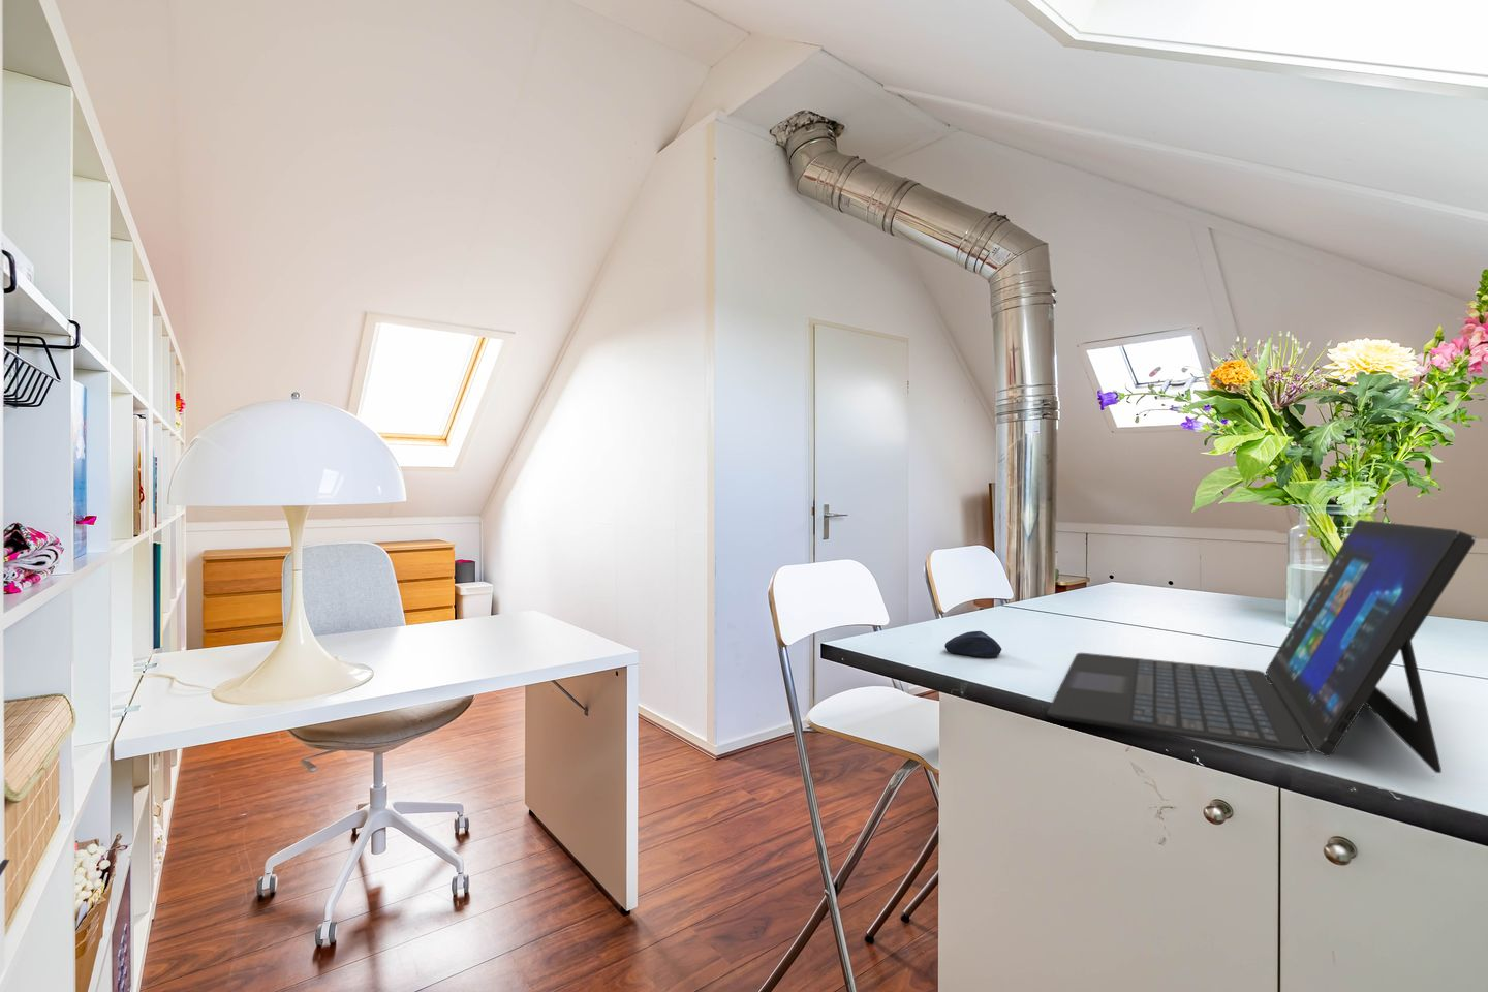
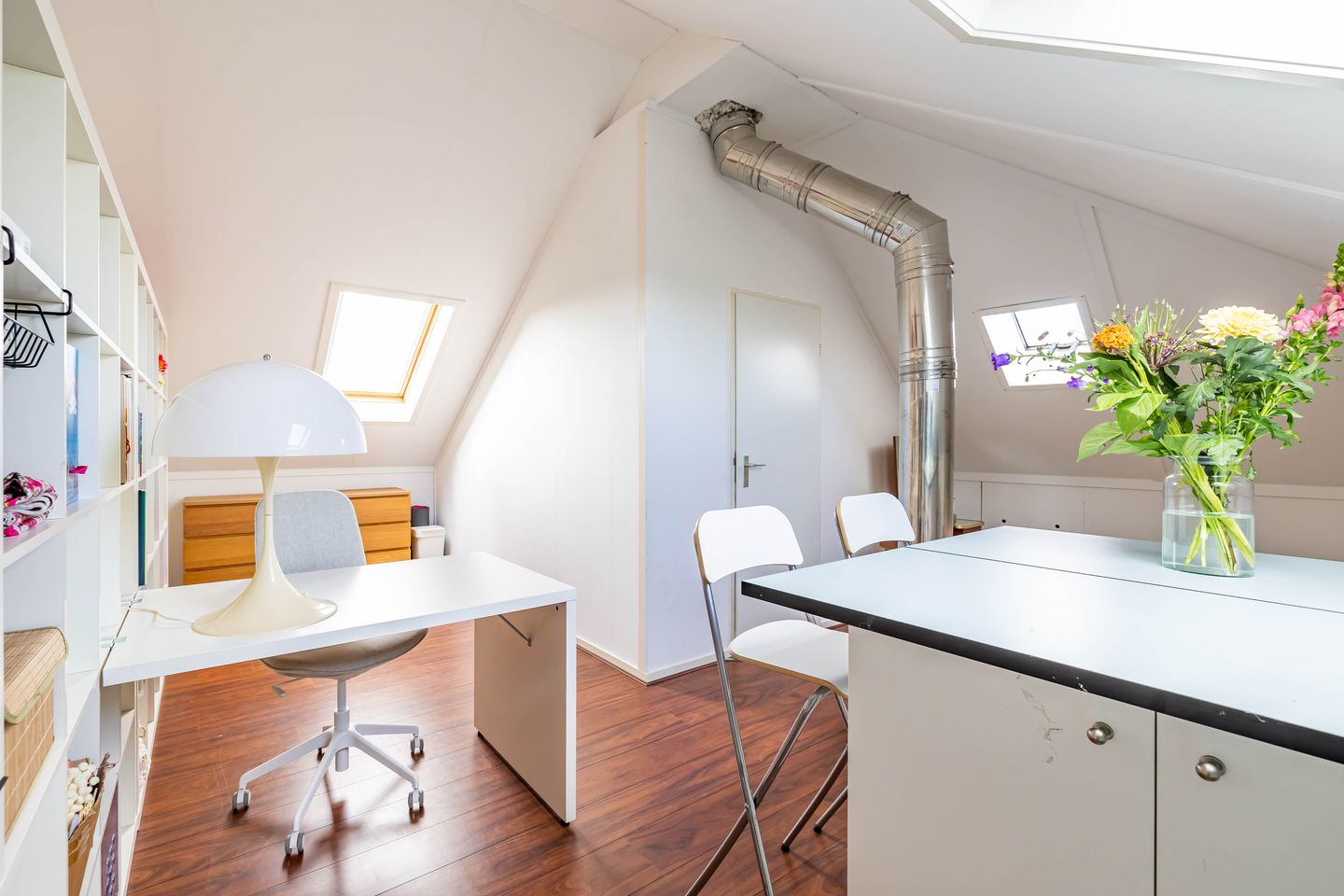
- computer mouse (973, 641)
- laptop (1215, 665)
